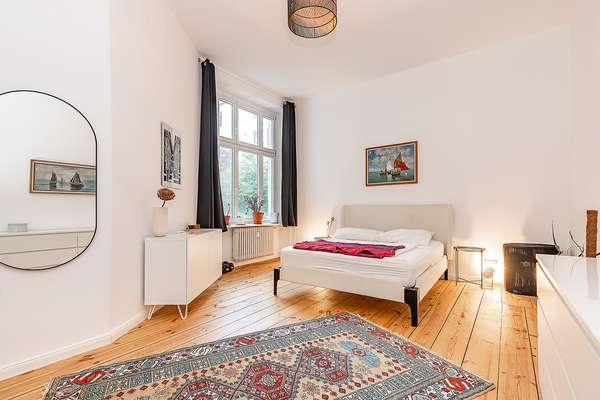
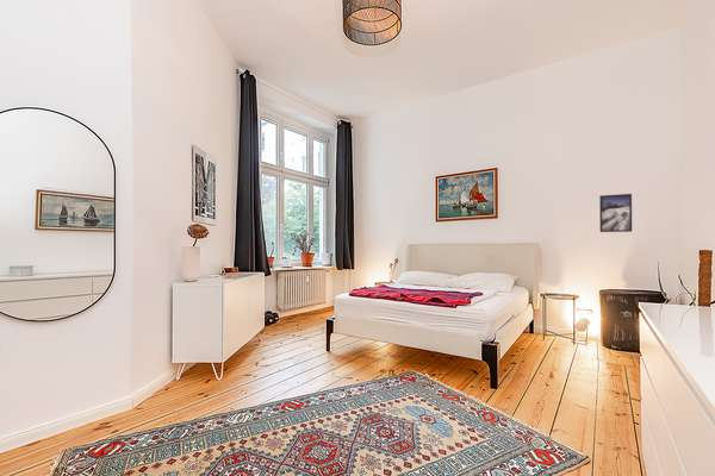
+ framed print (615, 213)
